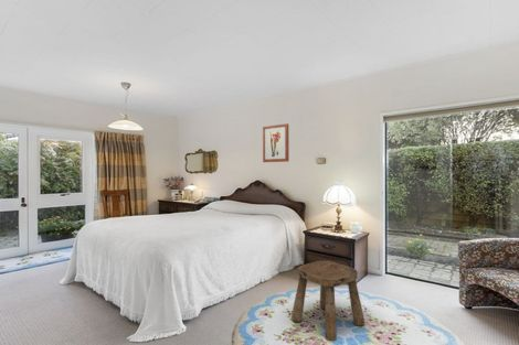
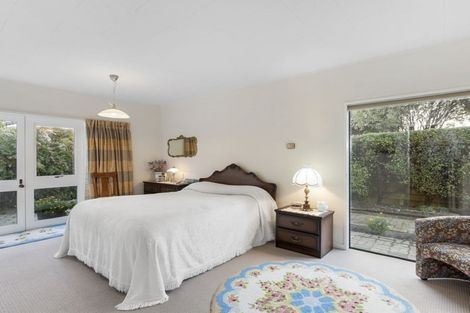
- wall art (275, 143)
- stool (327, 295)
